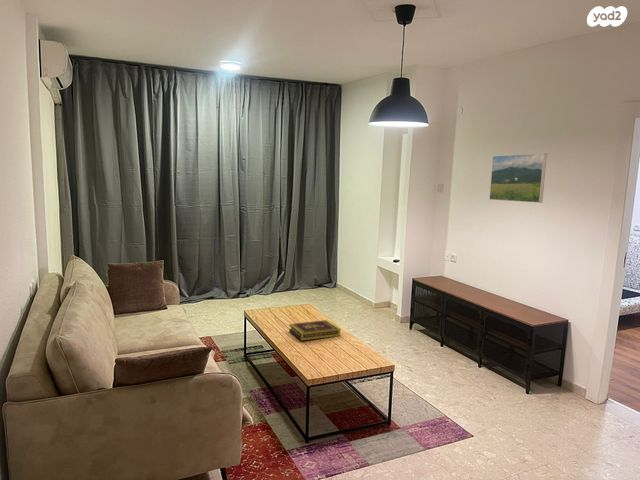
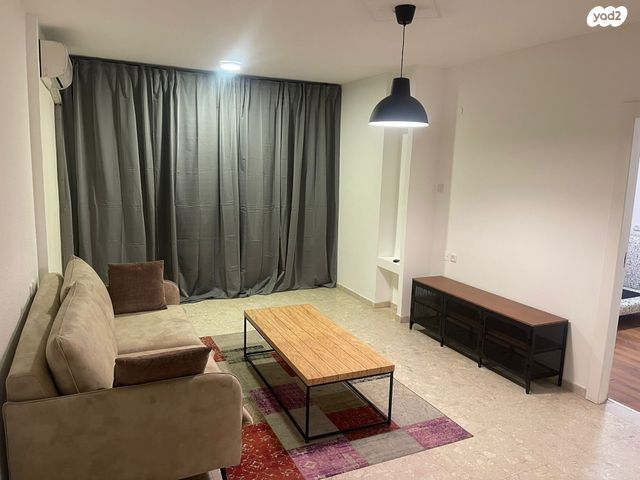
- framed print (516, 178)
- book (314, 329)
